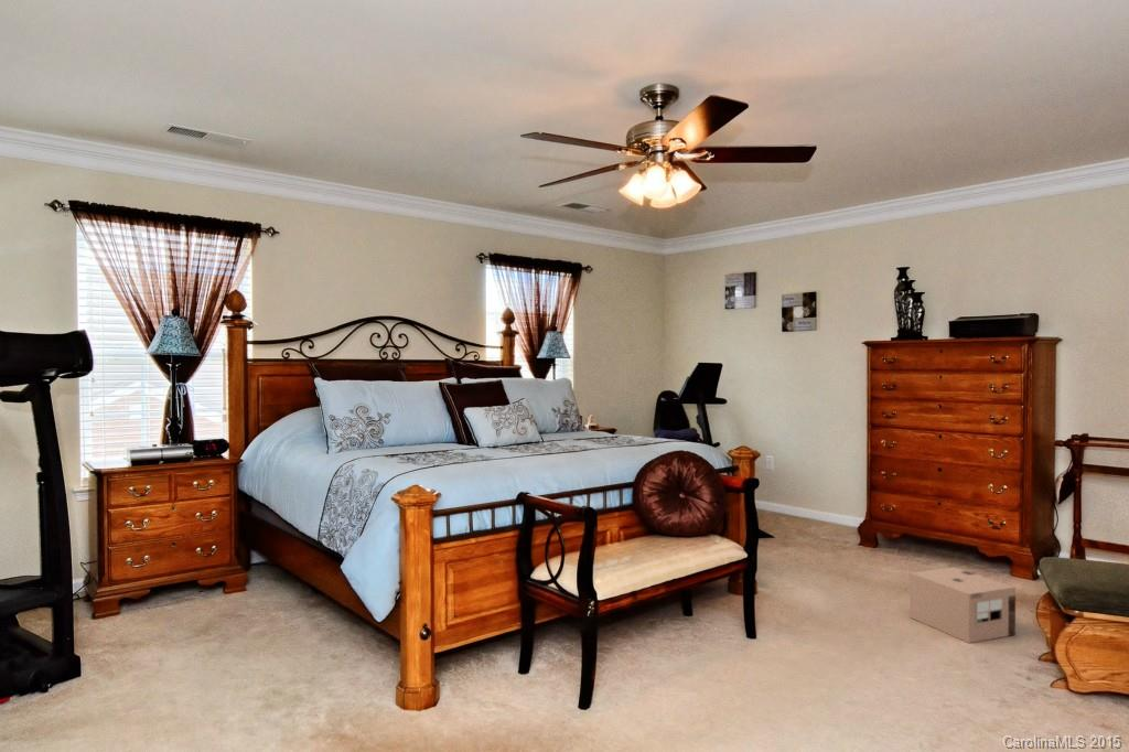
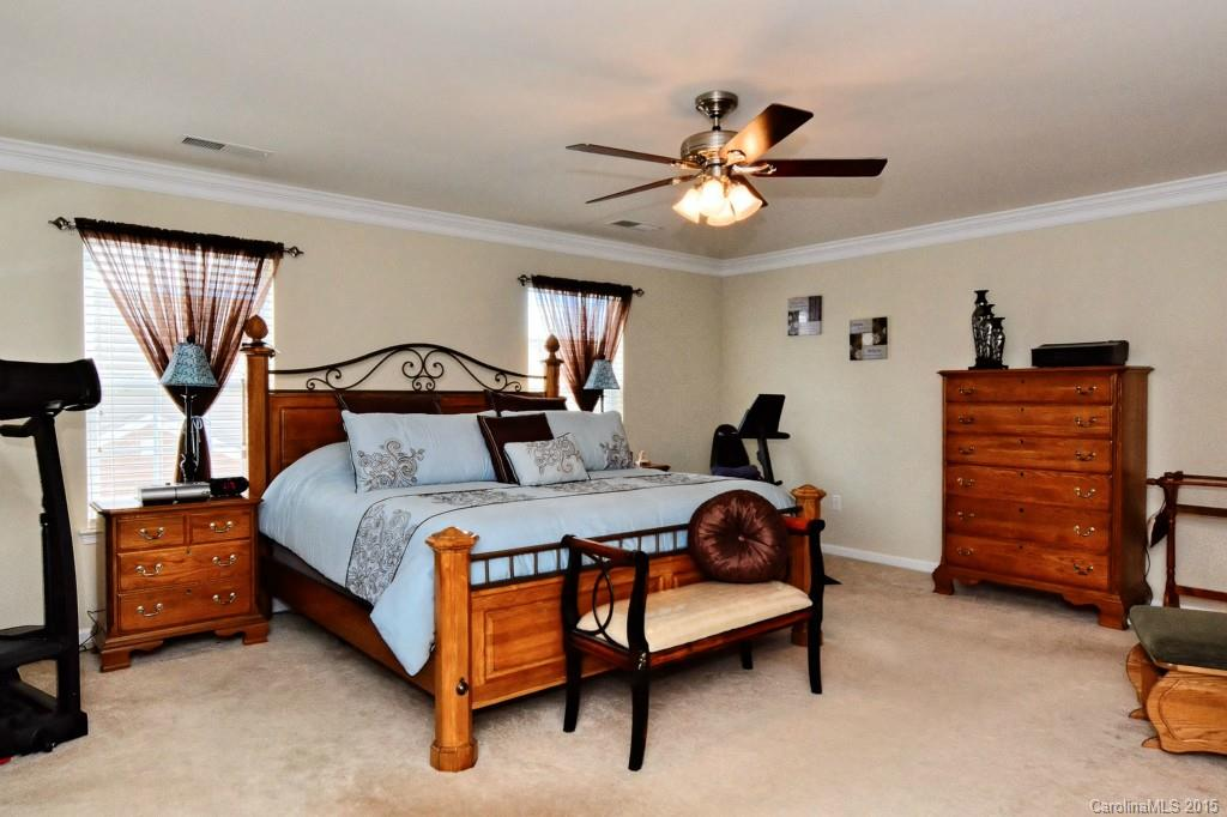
- cardboard box (960, 602)
